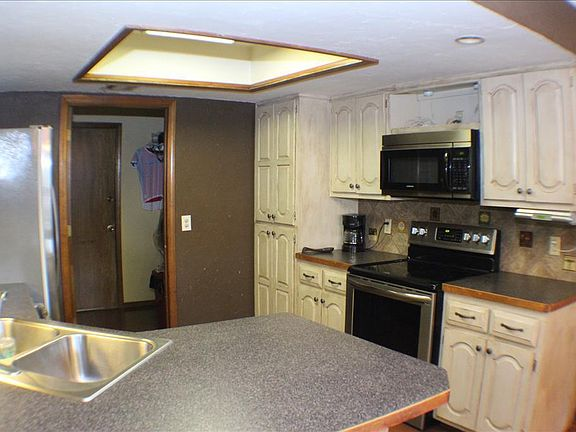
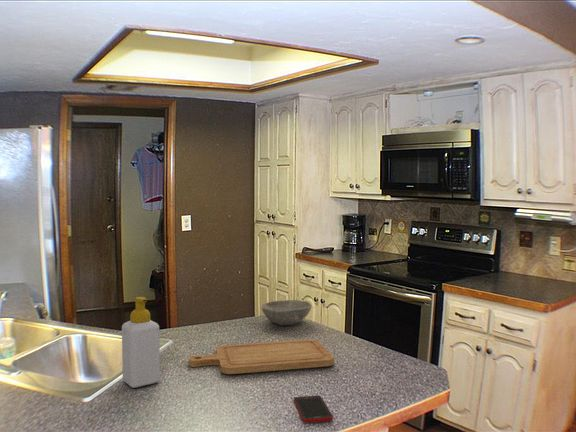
+ bowl (286, 313)
+ soap bottle (140, 339)
+ cell phone (312, 408)
+ chopping board (259, 356)
